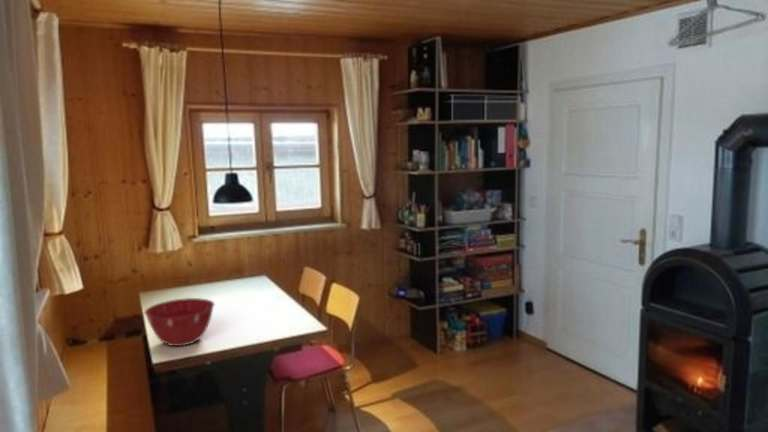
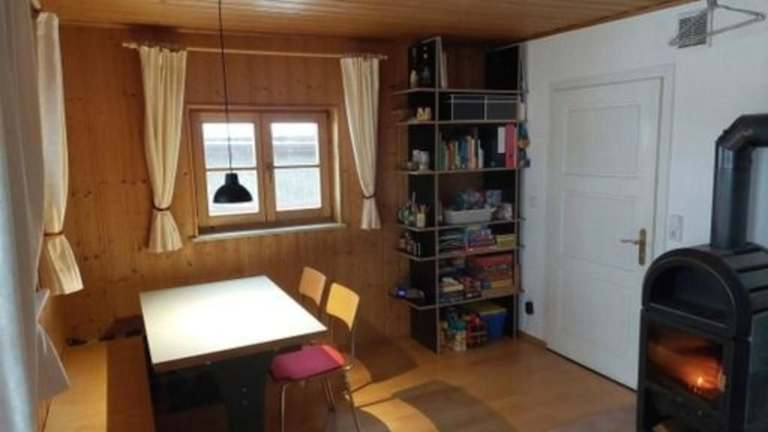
- mixing bowl (181, 324)
